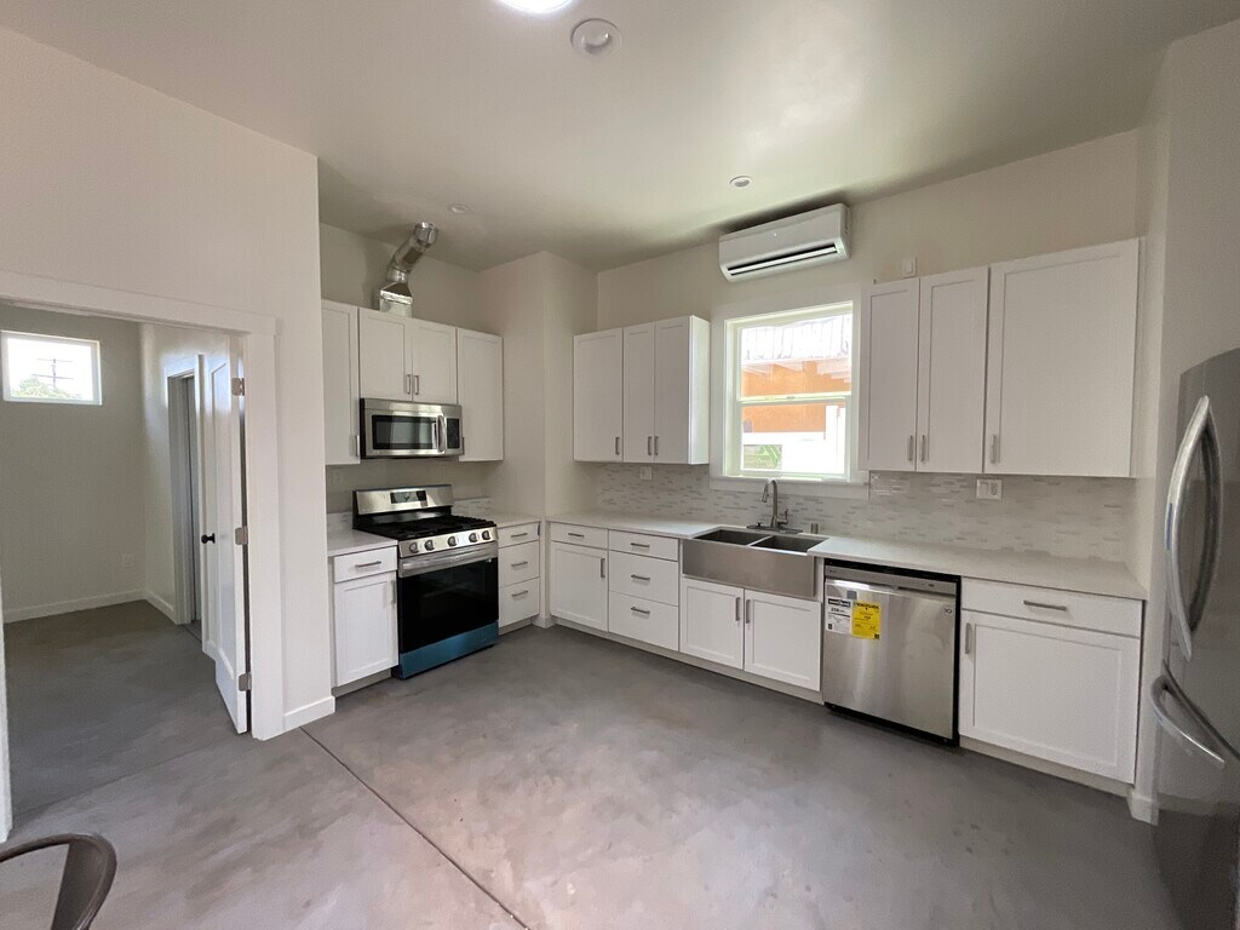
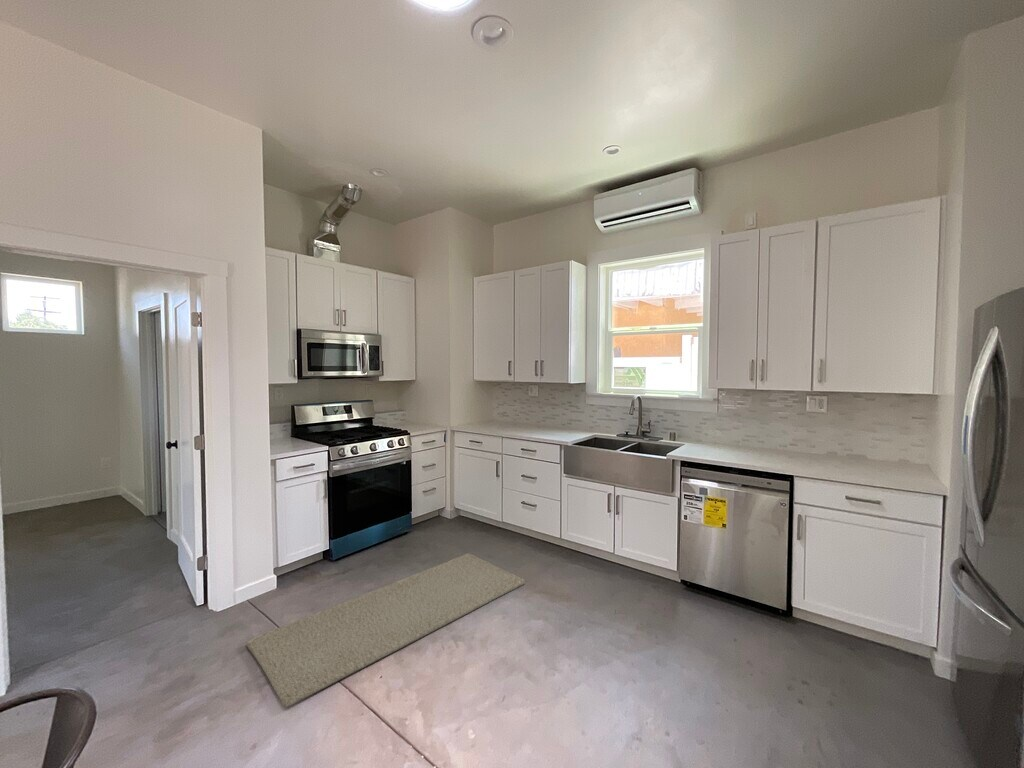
+ rug (403, 608)
